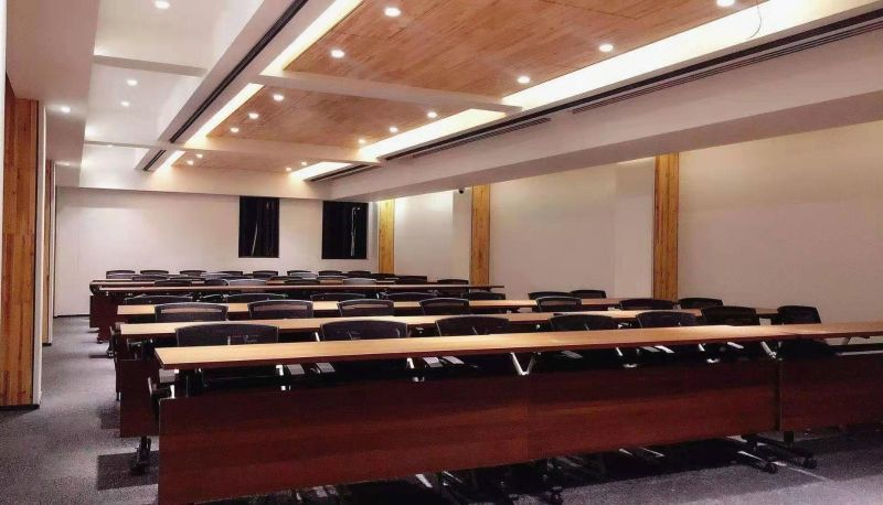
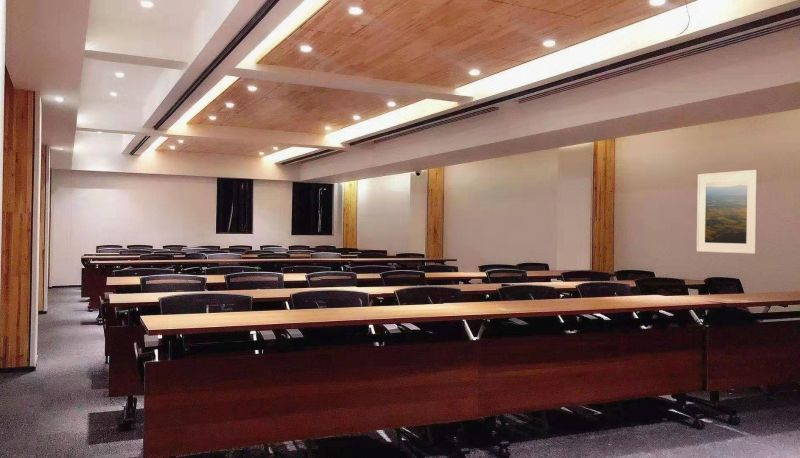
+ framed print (725, 212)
